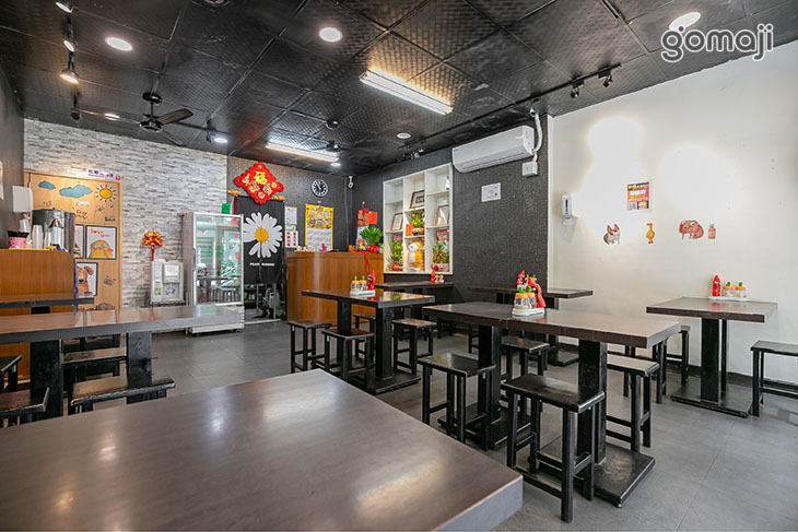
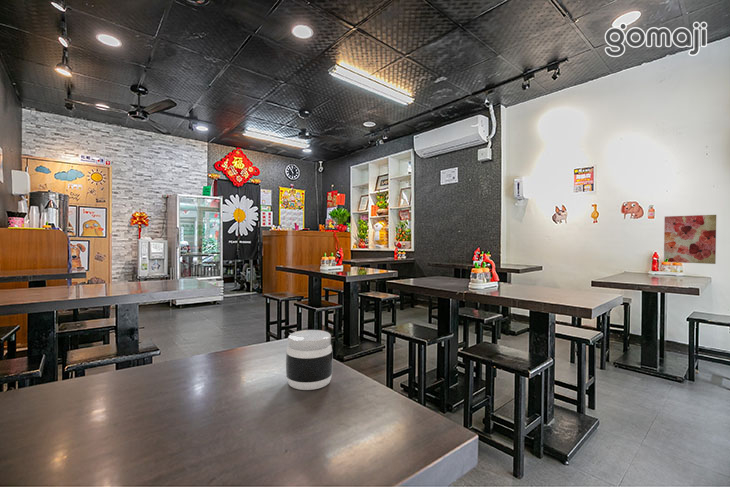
+ wall art (689, 239)
+ jar (309, 358)
